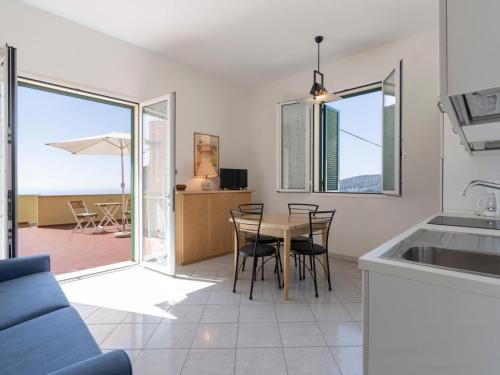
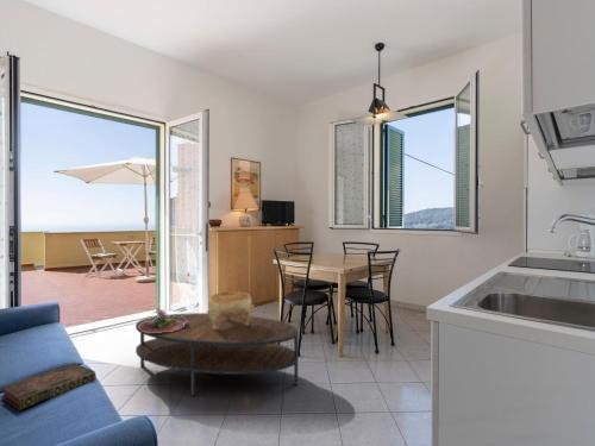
+ decorative bowl (227, 309)
+ book (50, 383)
+ potted flower (163, 318)
+ coffee table (214, 350)
